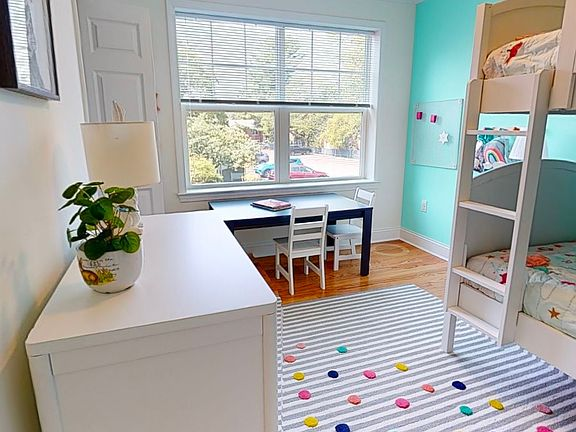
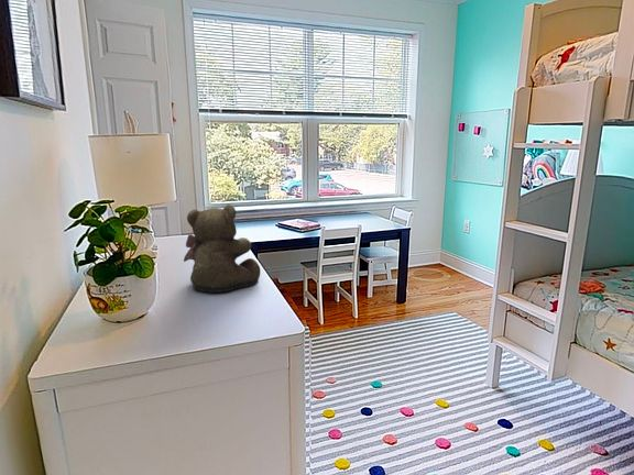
+ teddy bear (220, 245)
